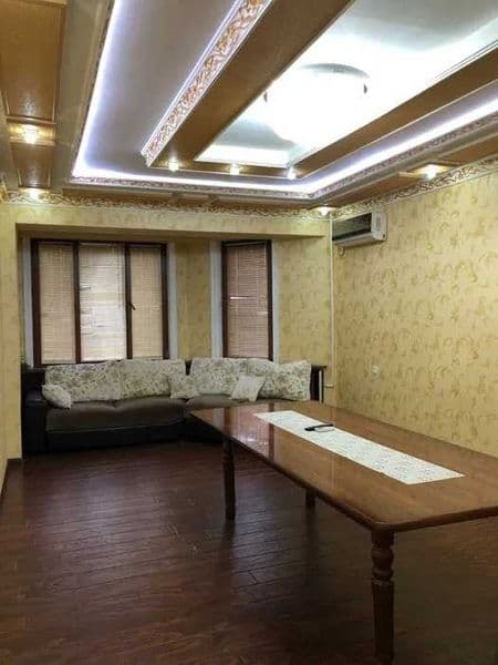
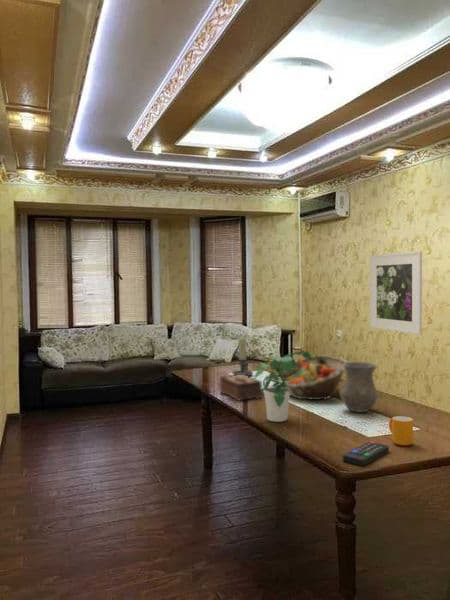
+ remote control (366, 452)
+ vase (358, 387)
+ candle holder (243, 356)
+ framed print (393, 292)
+ tissue box (240, 387)
+ fruit basket (311, 376)
+ potted plant (283, 385)
+ mug (399, 429)
